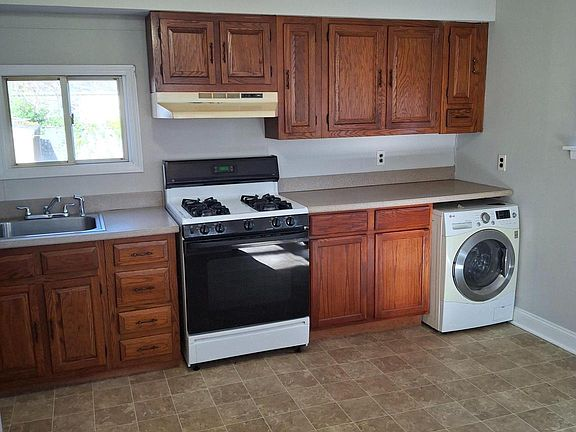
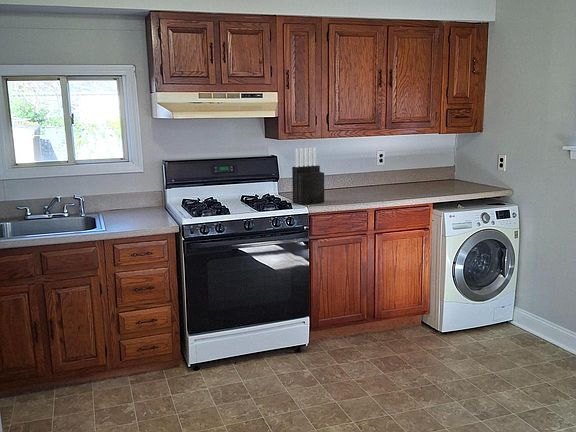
+ knife block (309, 175)
